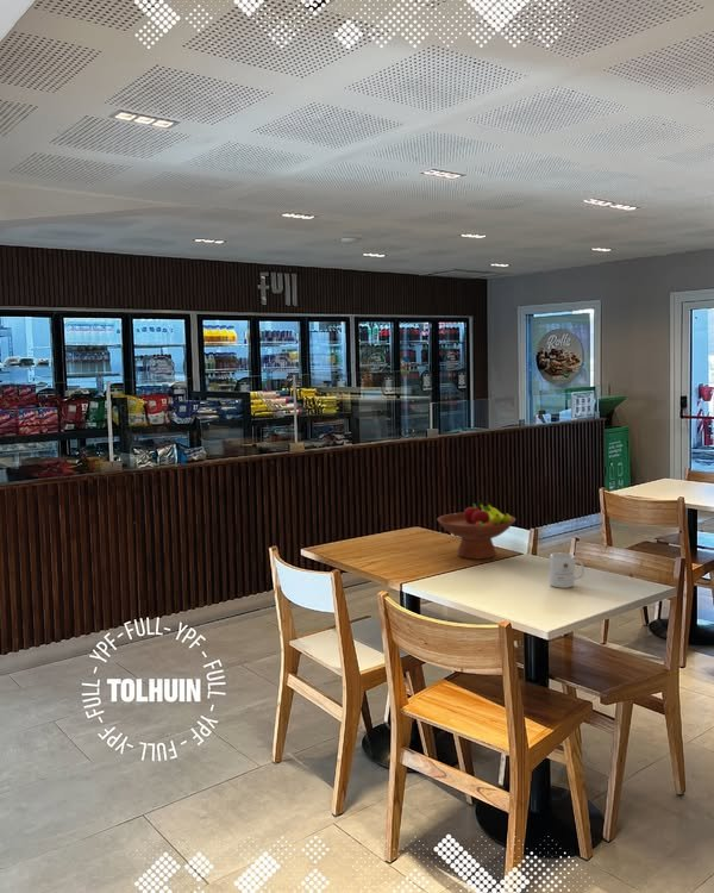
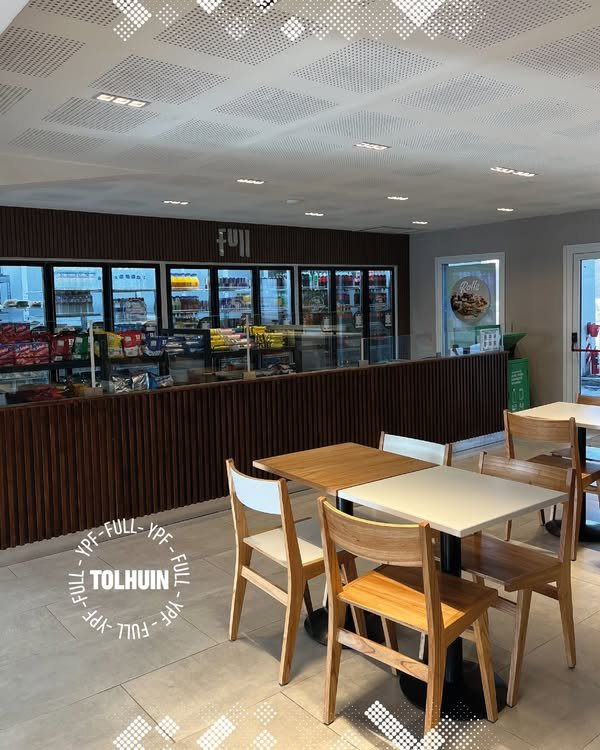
- mug (566, 569)
- fruit bowl (476, 530)
